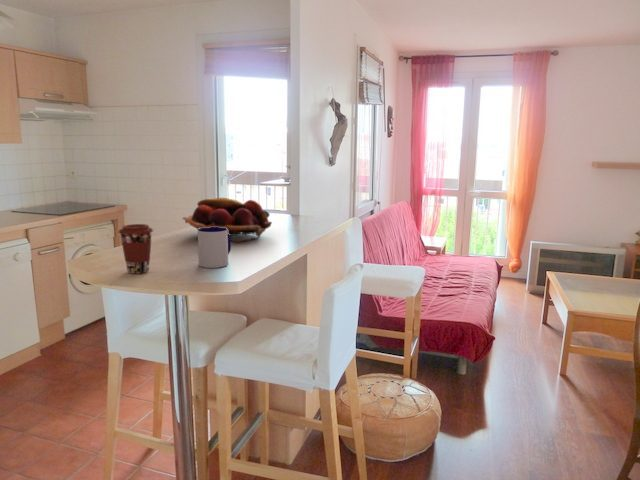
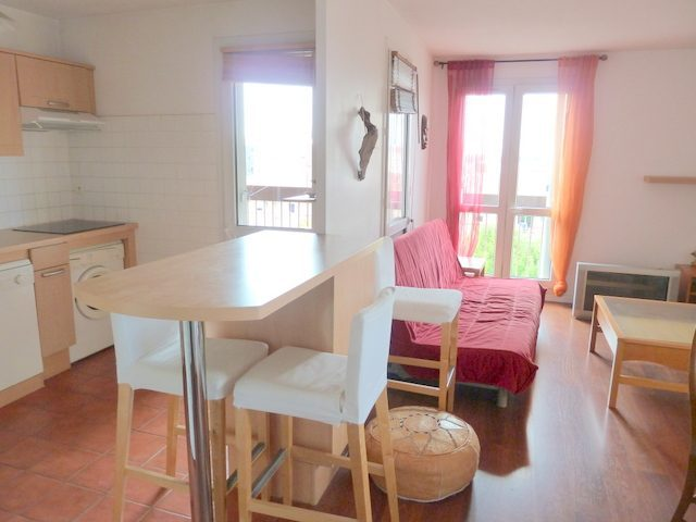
- mug (216, 246)
- coffee cup (137, 248)
- fruit basket (229, 217)
